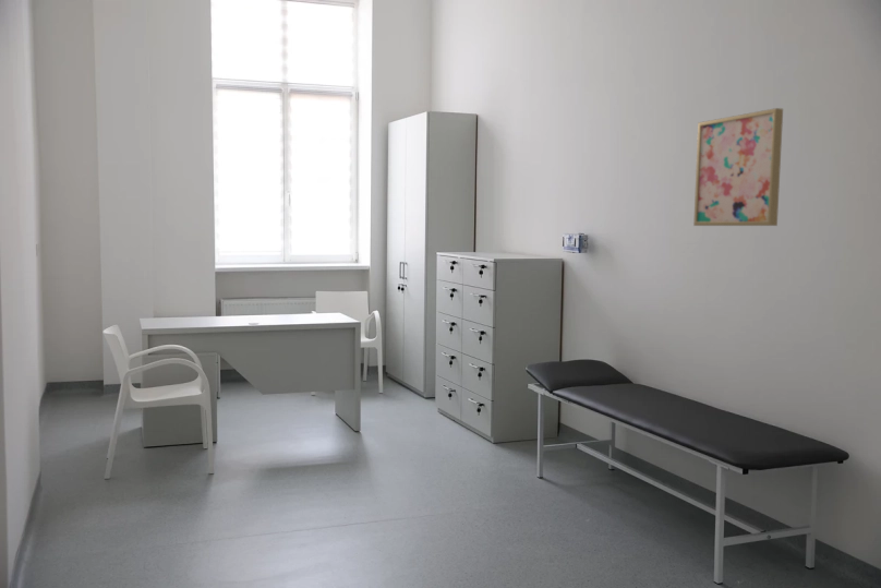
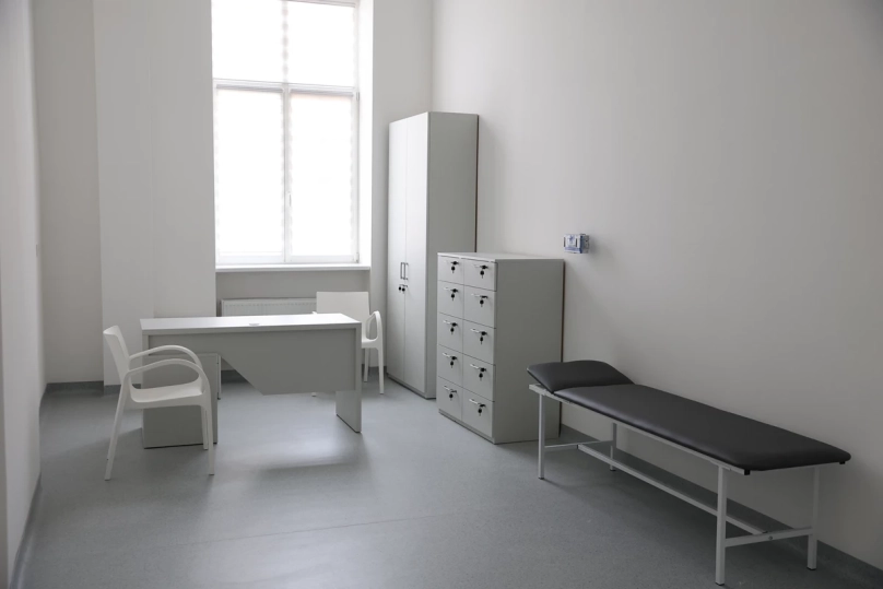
- wall art (735, 171)
